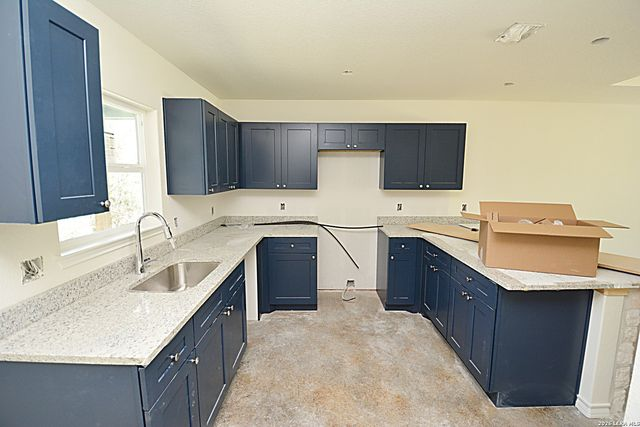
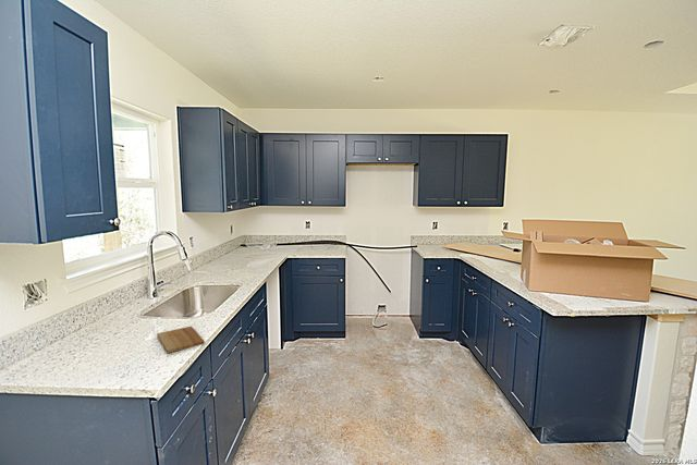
+ cutting board (180, 338)
